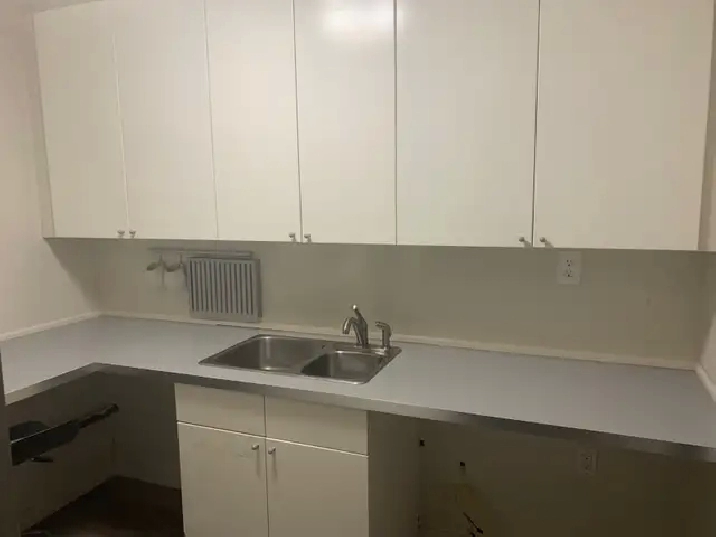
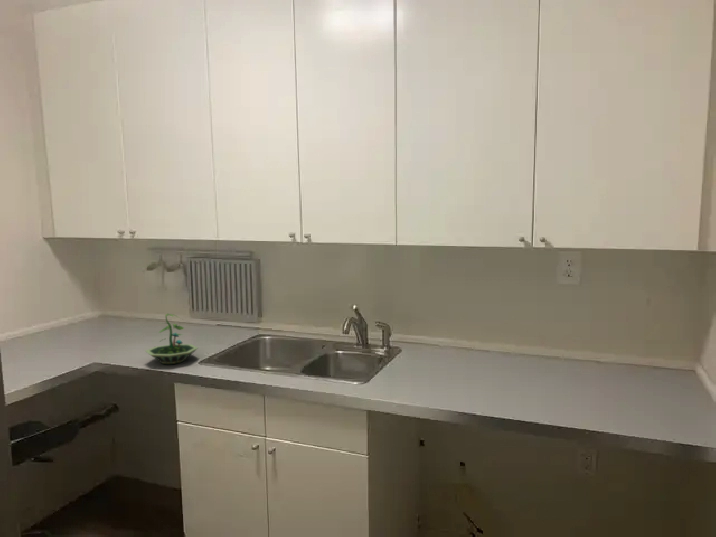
+ terrarium (169, 323)
